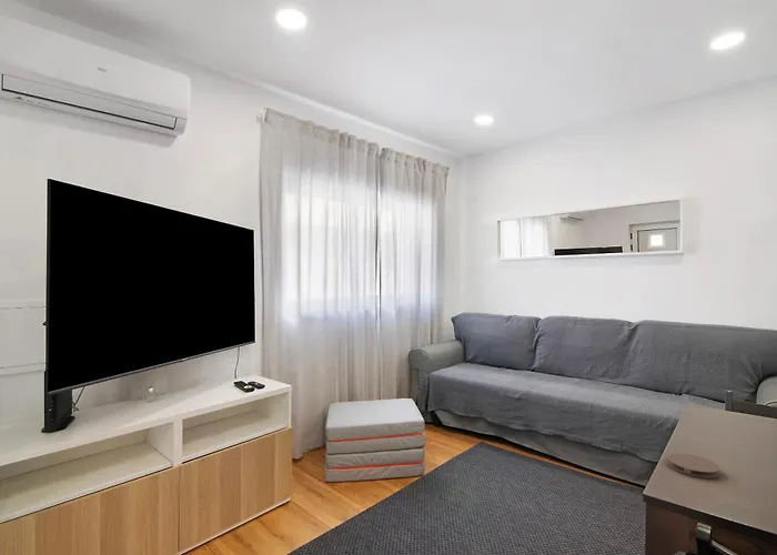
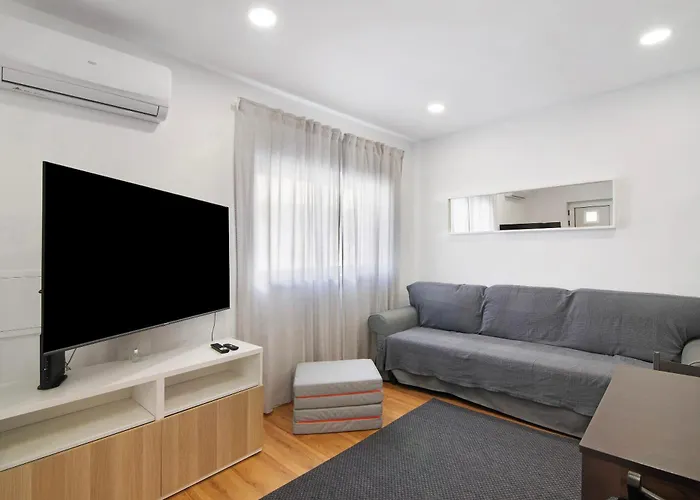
- coaster (693, 465)
